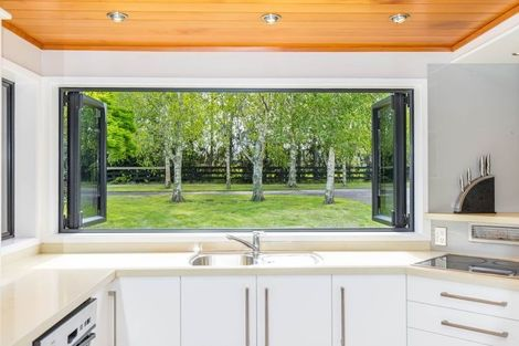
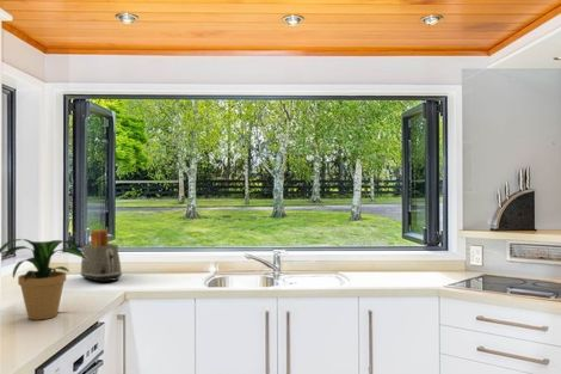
+ toaster (100, 255)
+ potted plant (42, 276)
